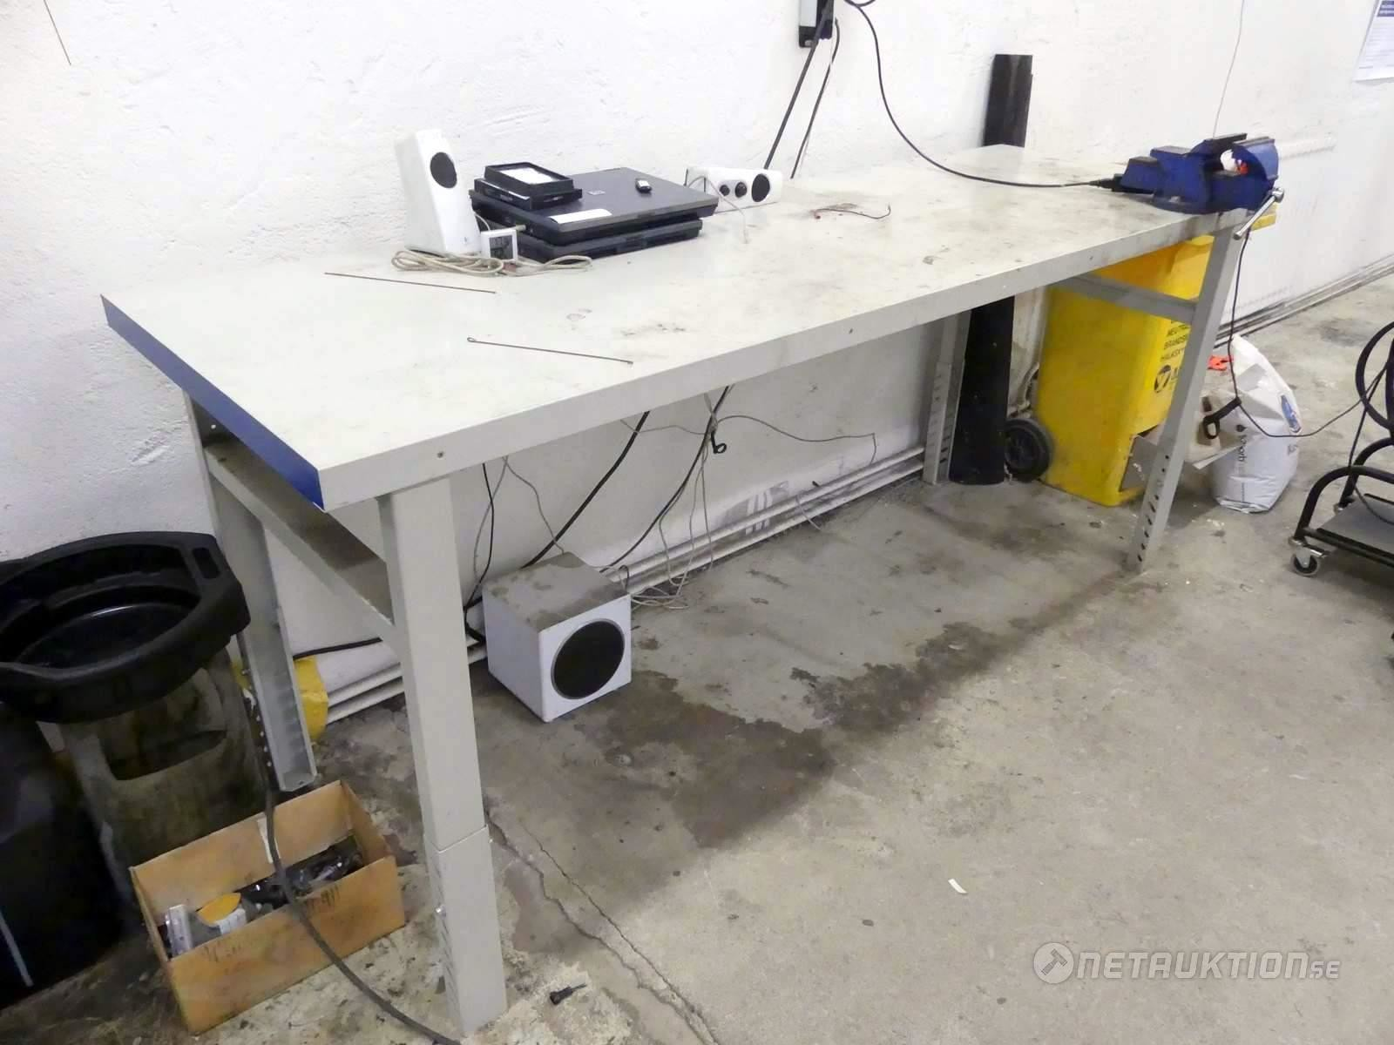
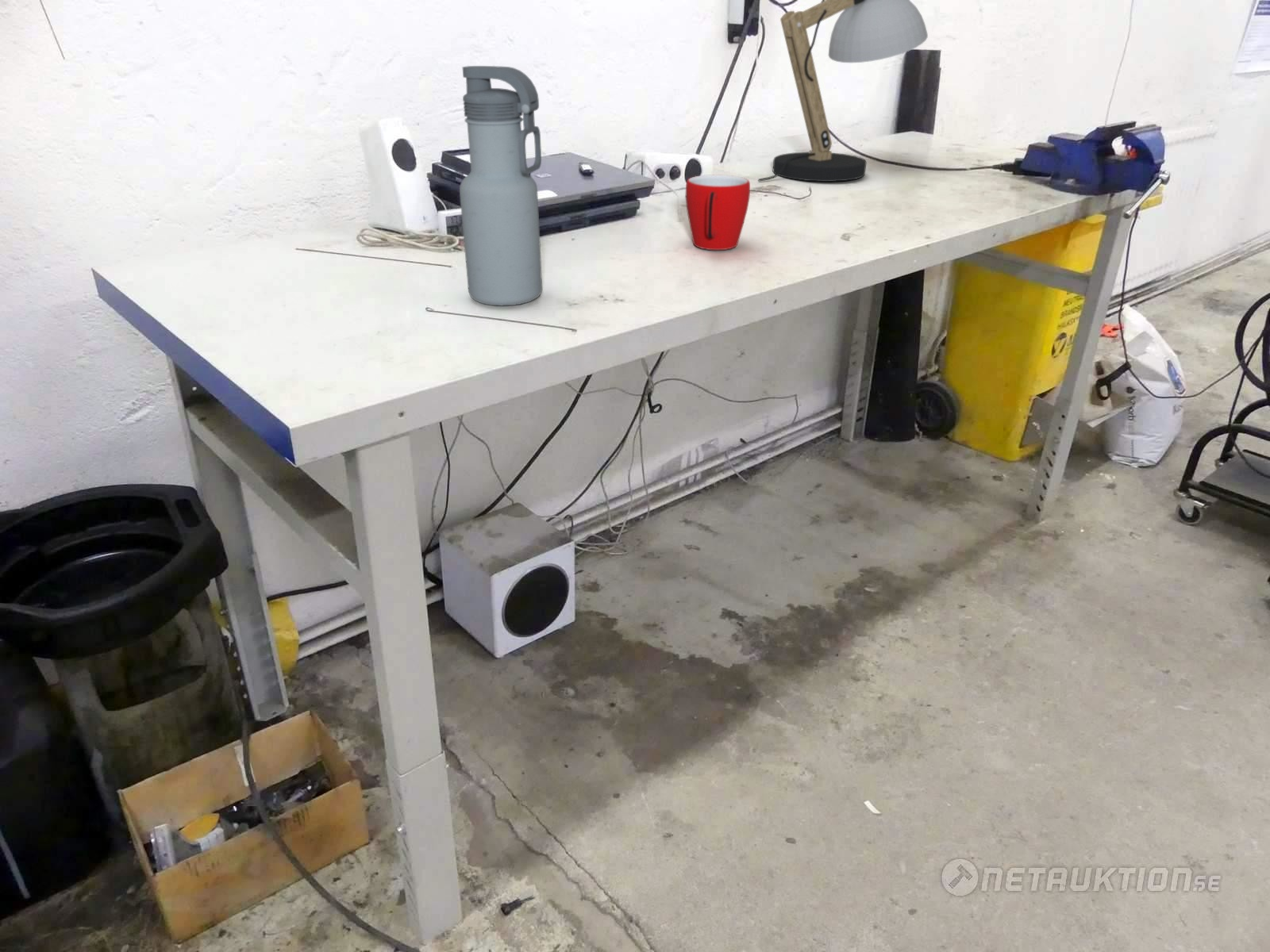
+ water bottle (500, 188)
+ mug (715, 215)
+ desk lamp (841, 62)
